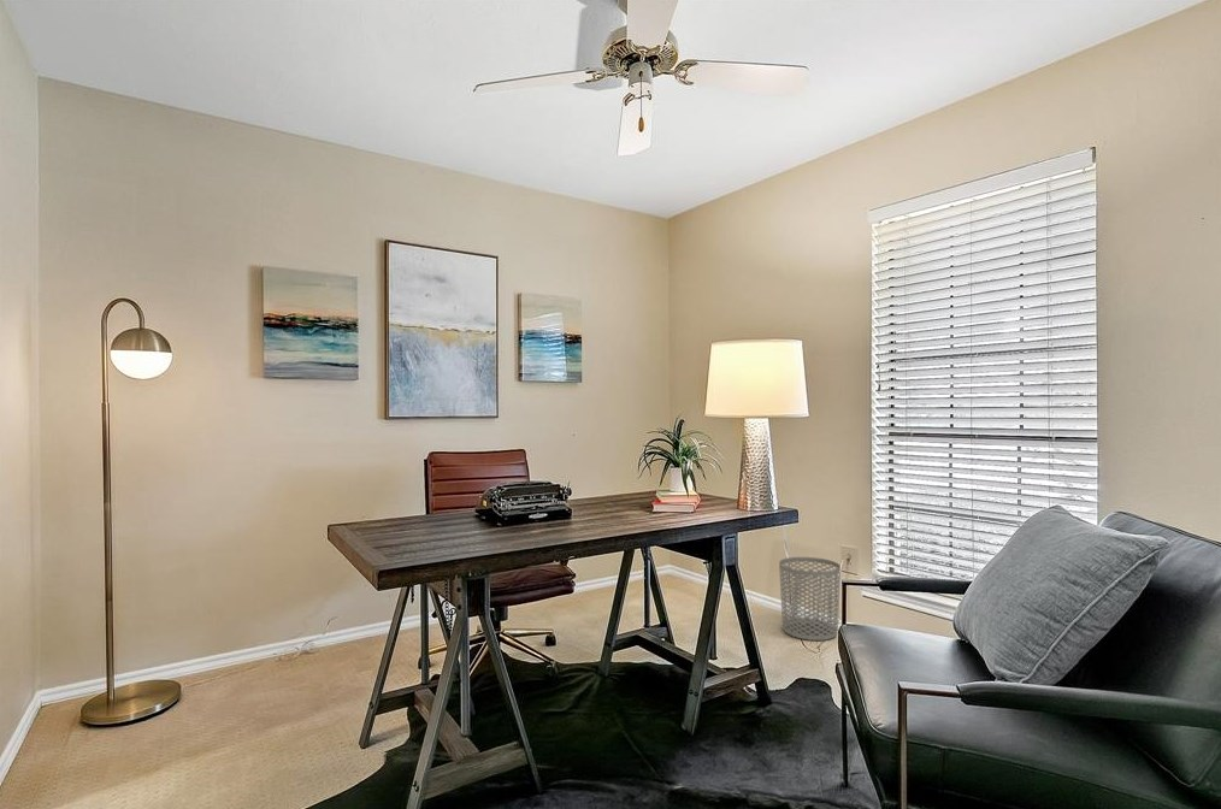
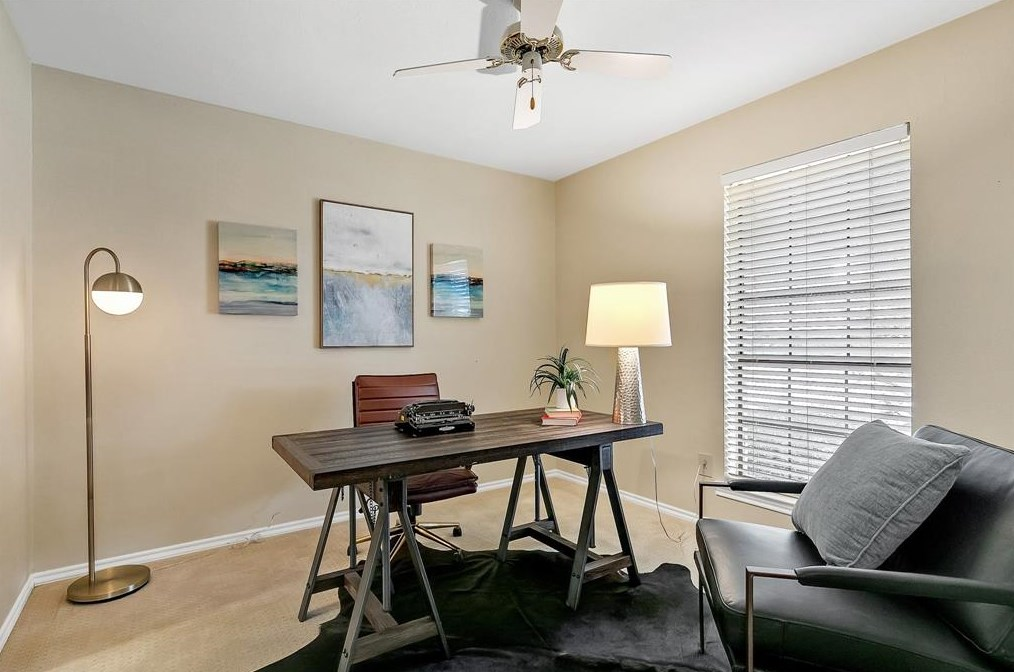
- waste bin (809, 597)
